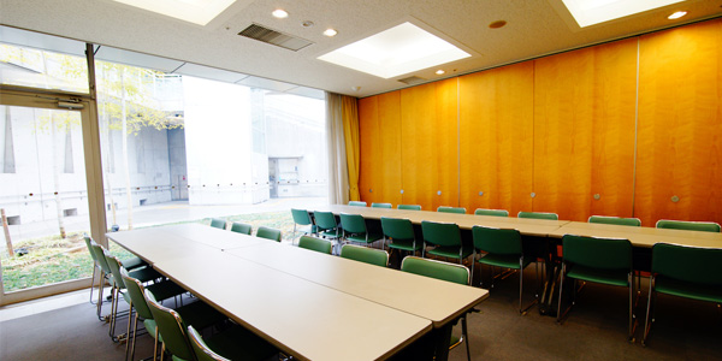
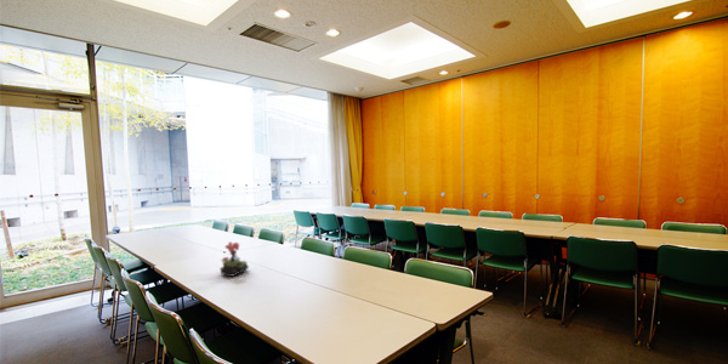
+ plant (233, 256)
